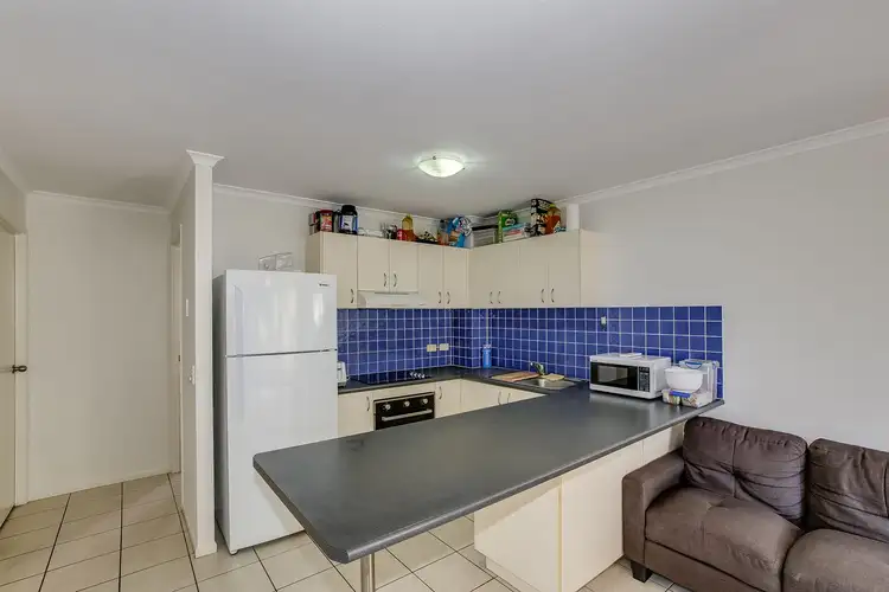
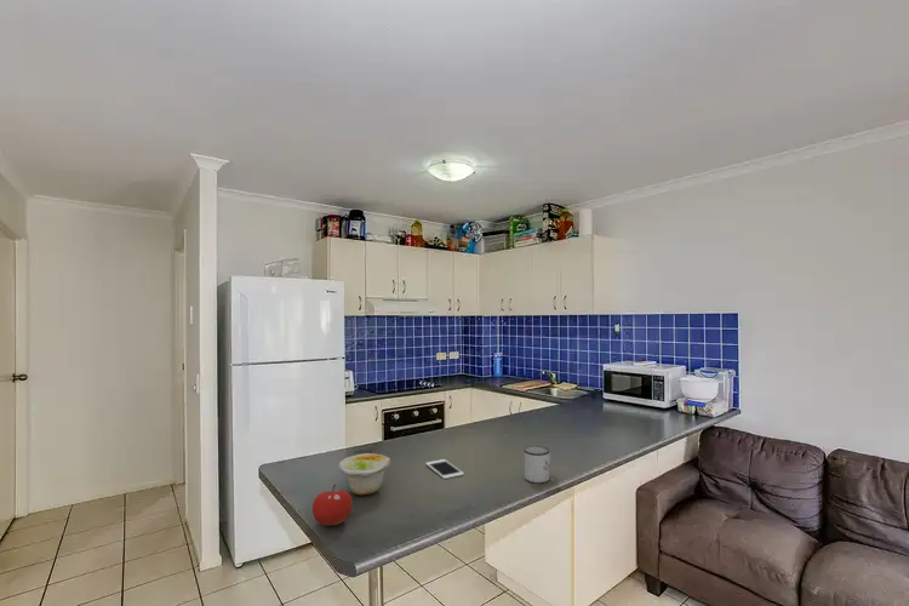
+ cell phone (444, 468)
+ mug (539, 462)
+ fruit (332, 505)
+ bowl (365, 475)
